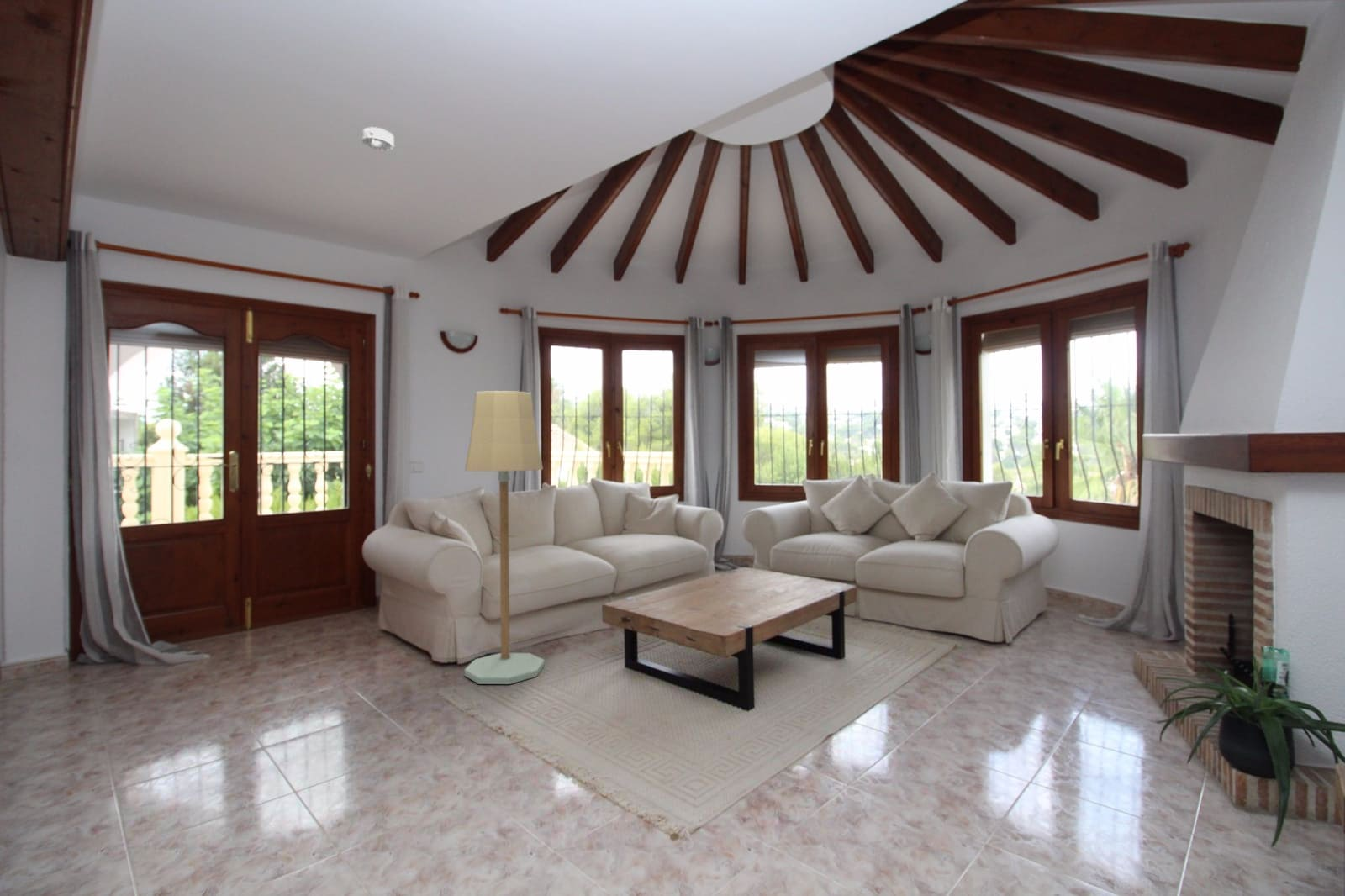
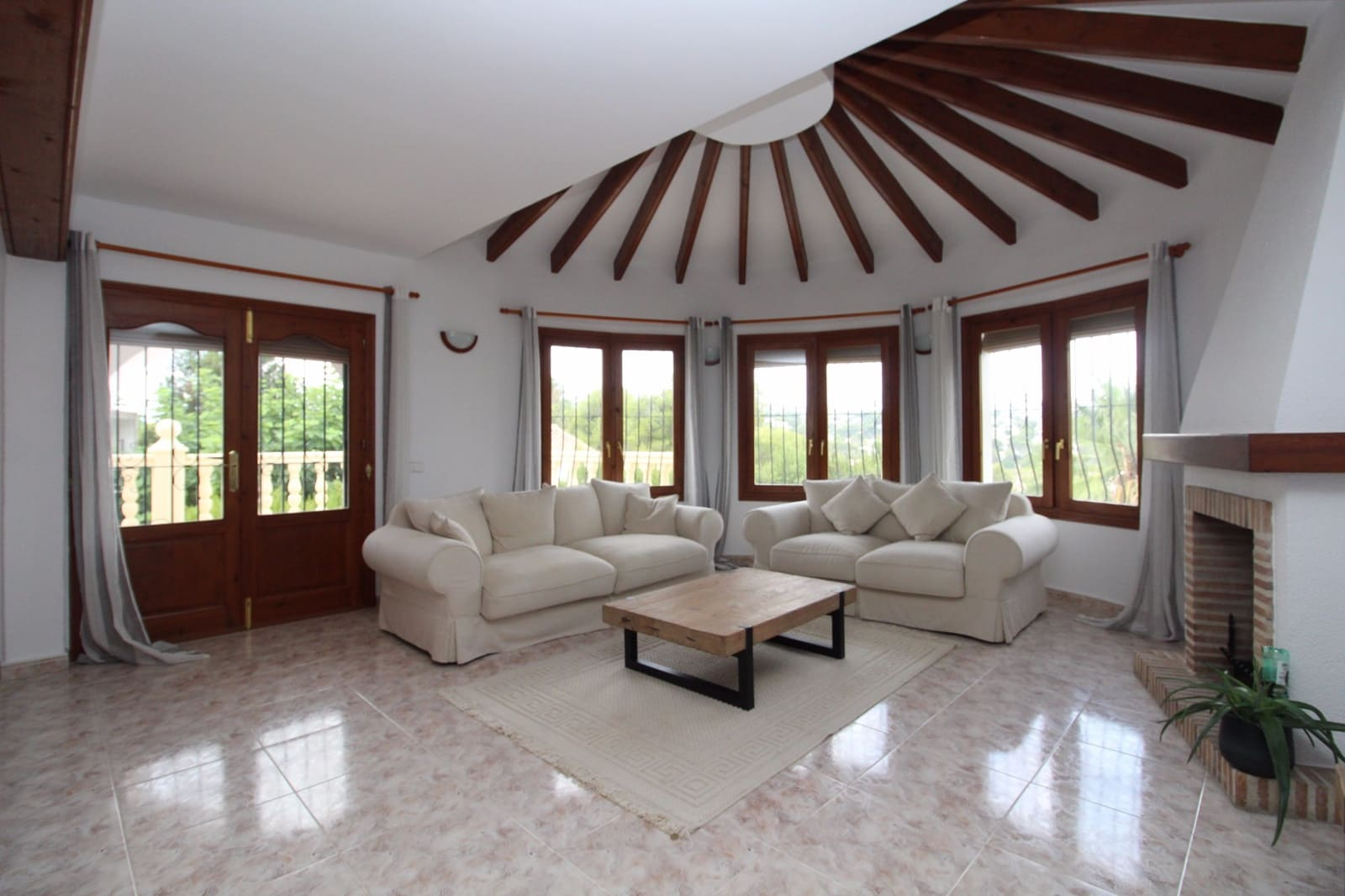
- smoke detector (377, 138)
- floor lamp (504, 532)
